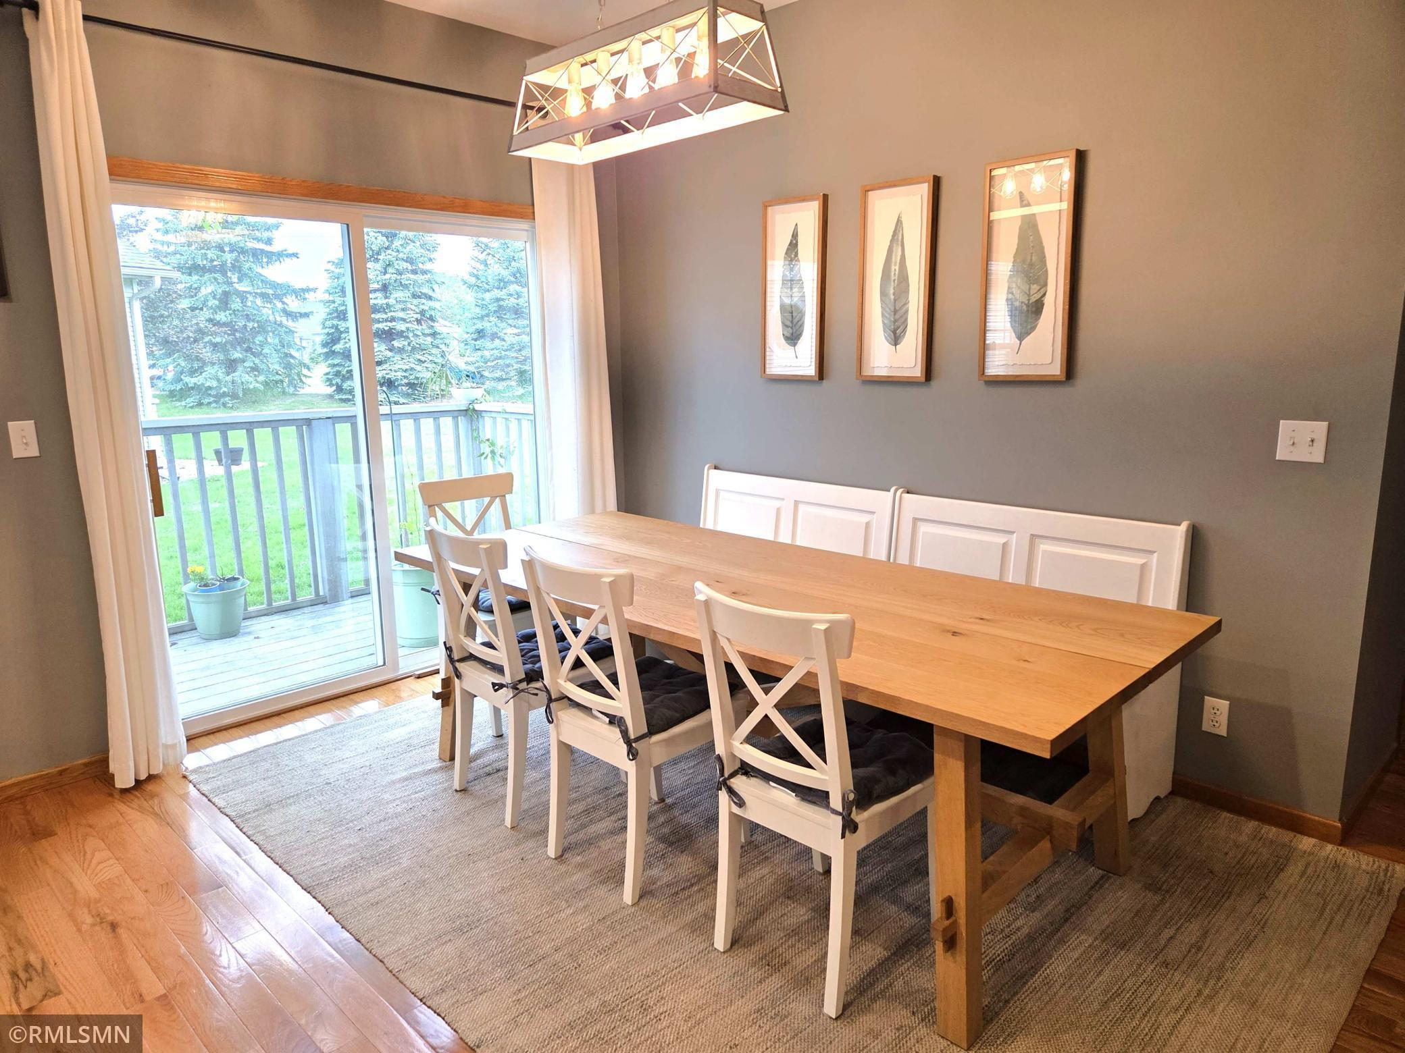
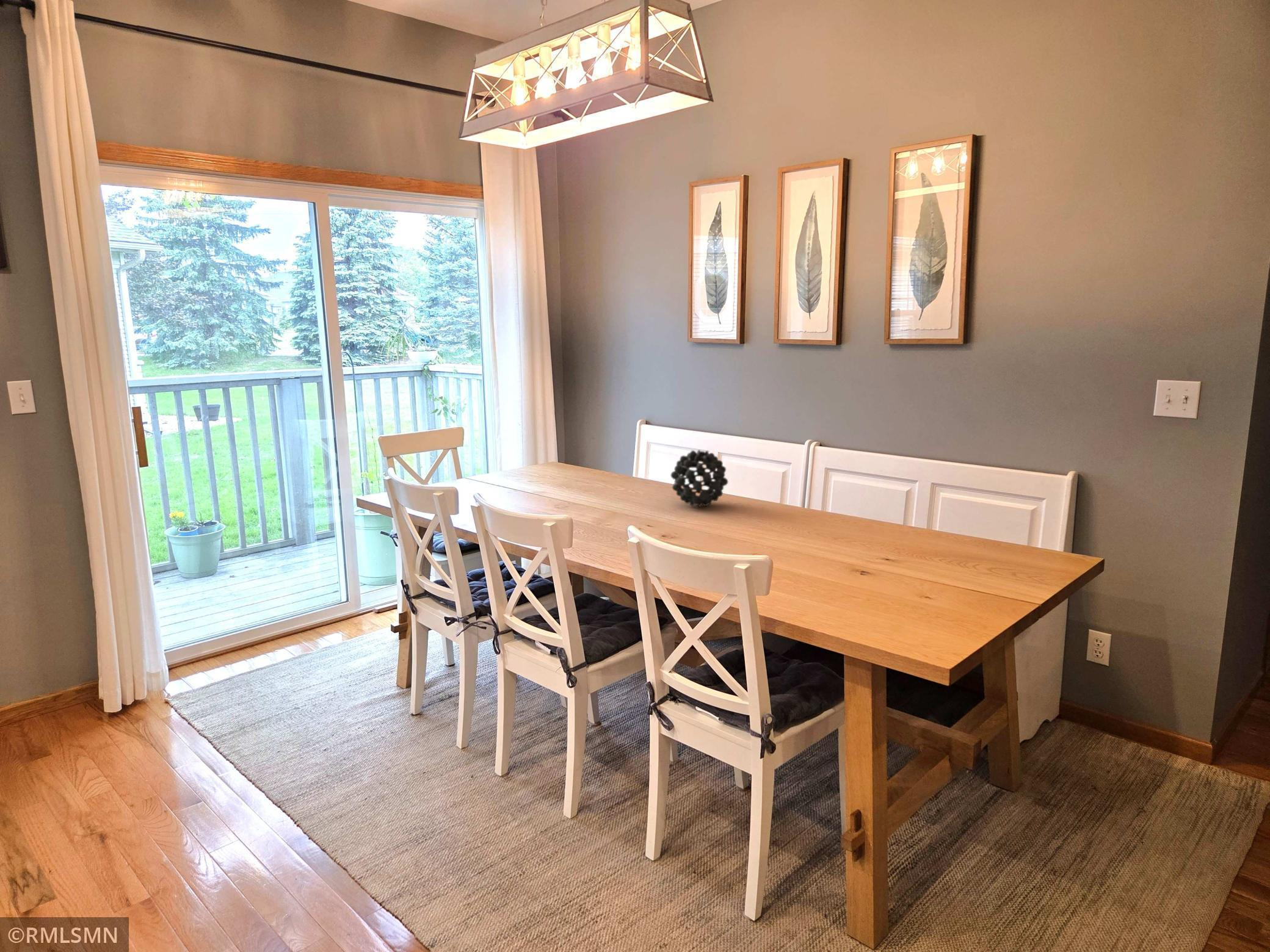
+ decorative ball (699, 476)
